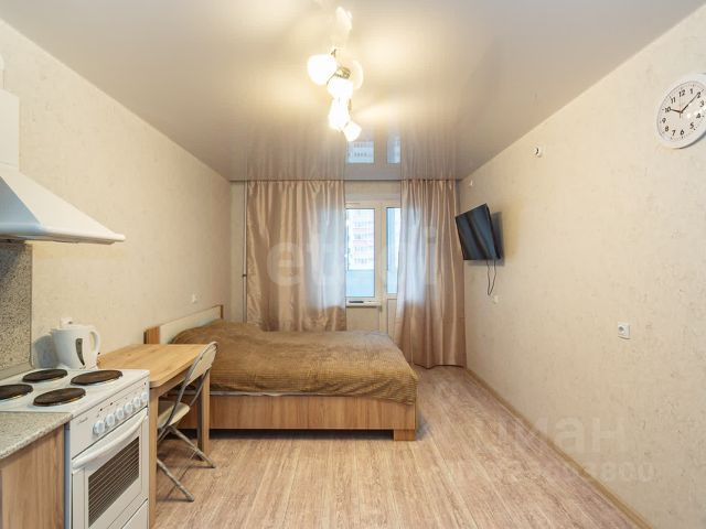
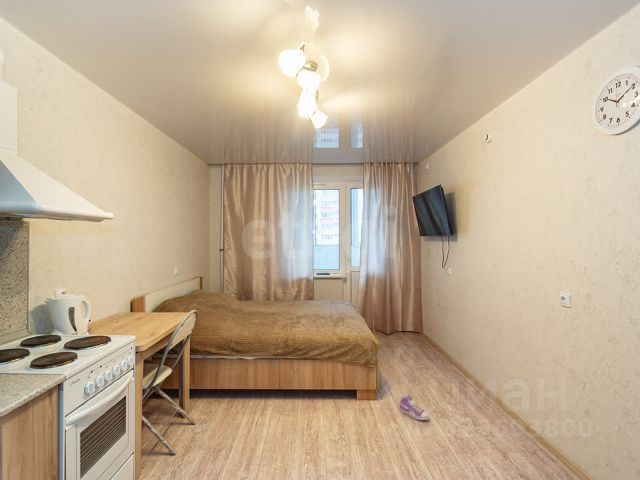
+ sneaker (413, 406)
